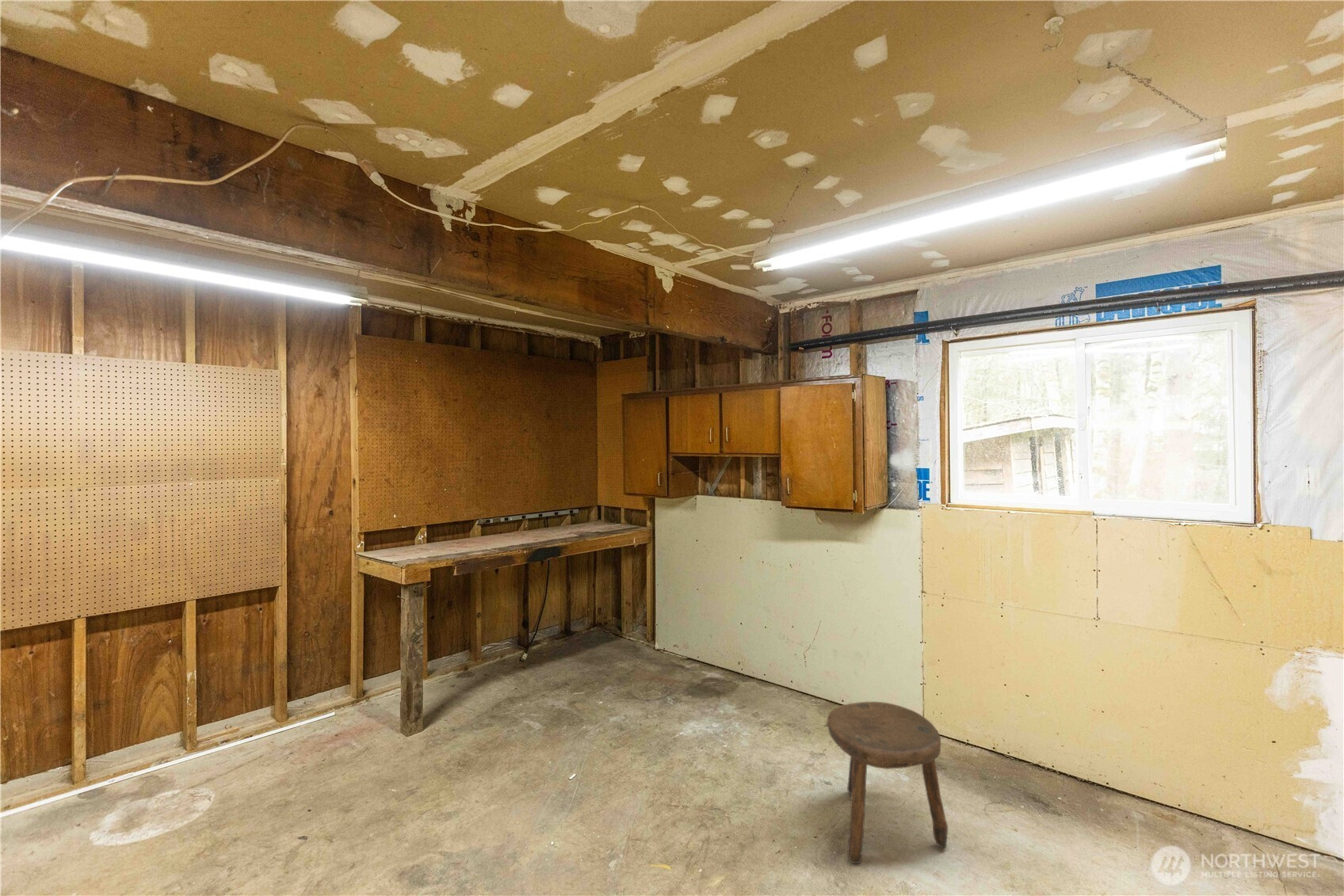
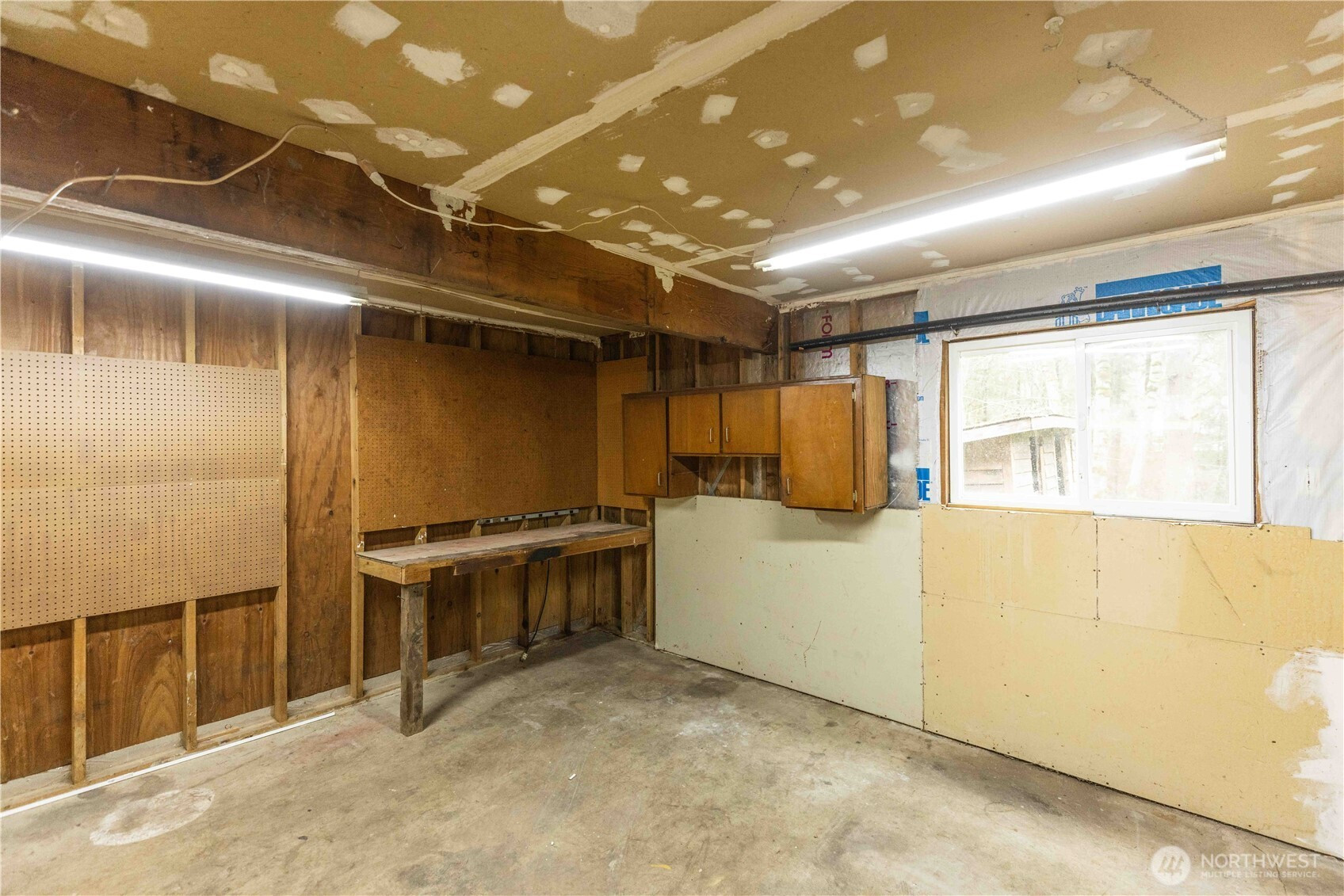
- stool (880, 768)
